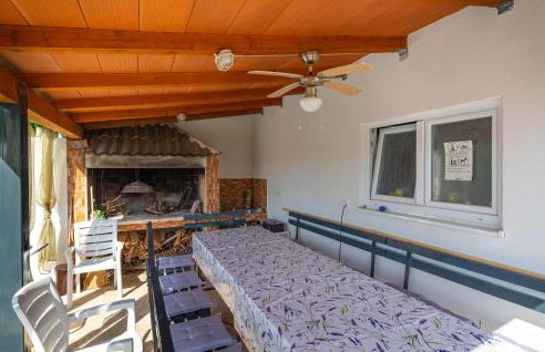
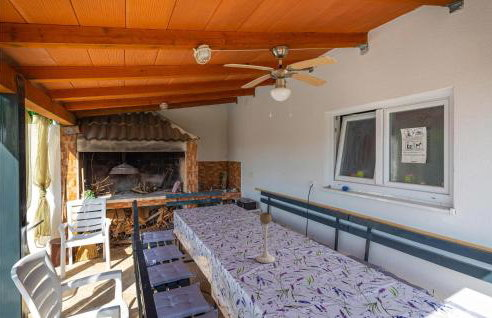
+ candle holder (265, 236)
